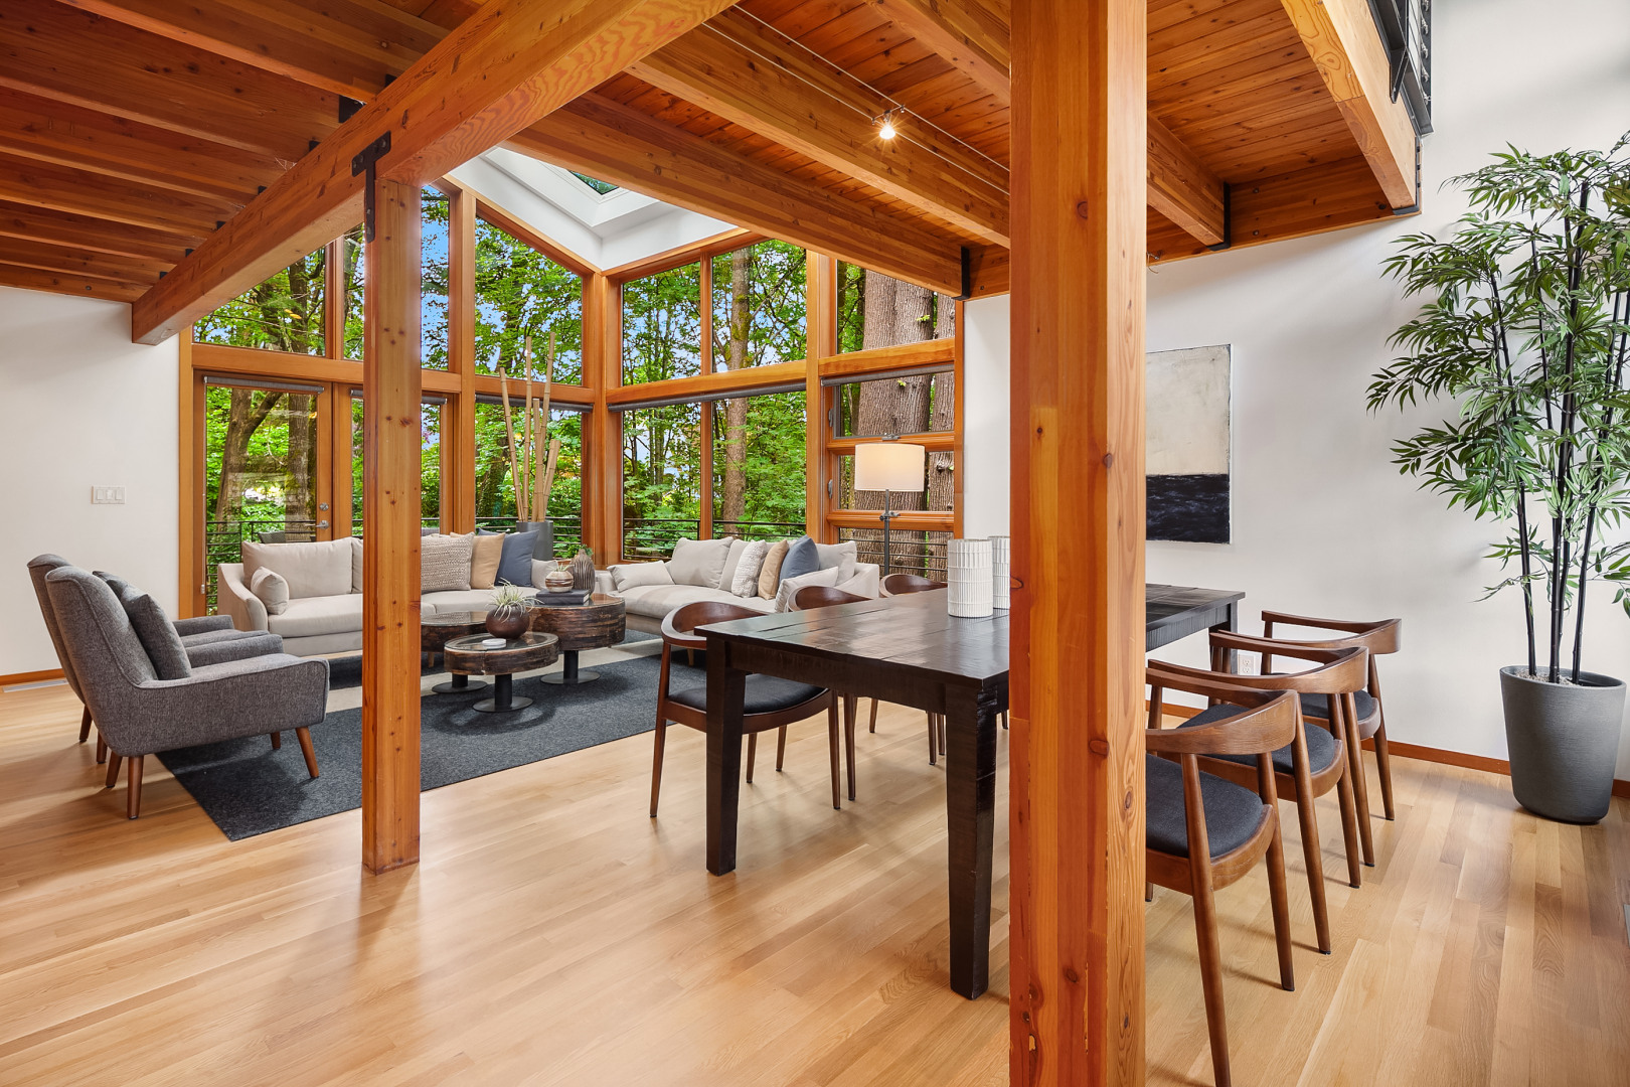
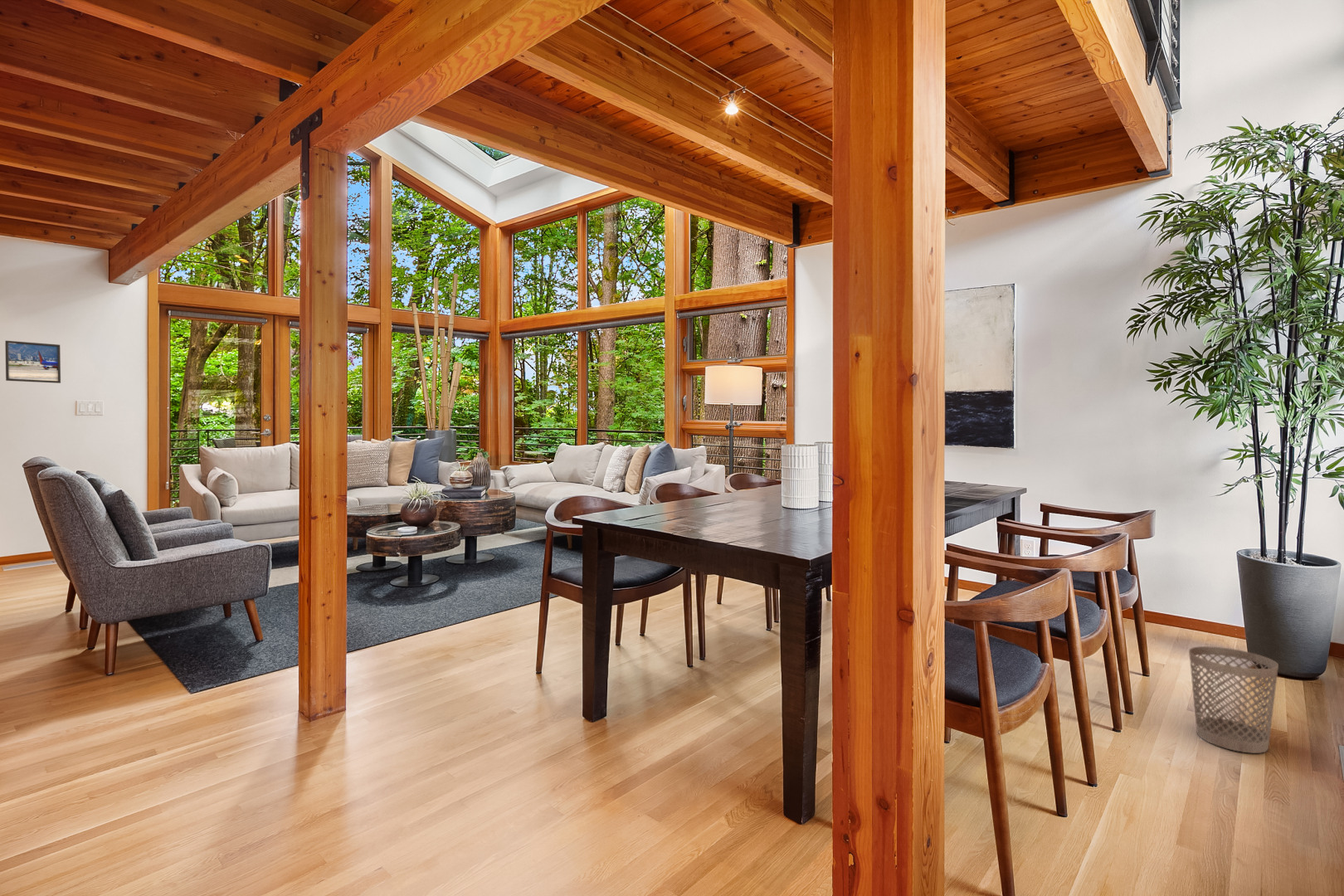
+ wastebasket (1231, 699)
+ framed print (33, 362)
